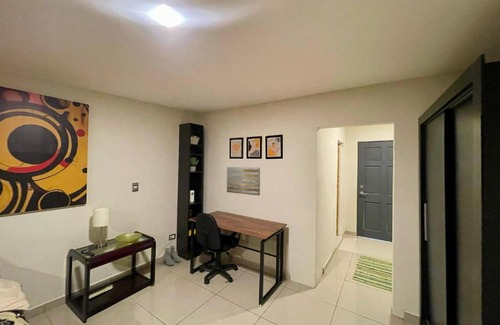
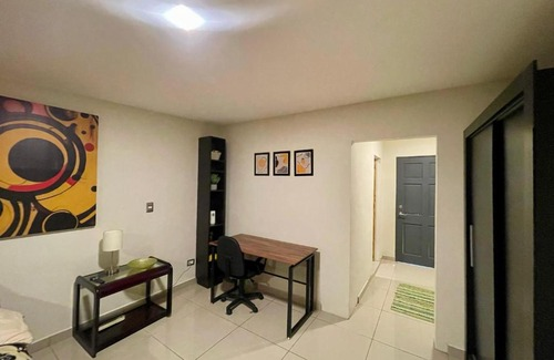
- wall art (242, 180)
- boots (171, 254)
